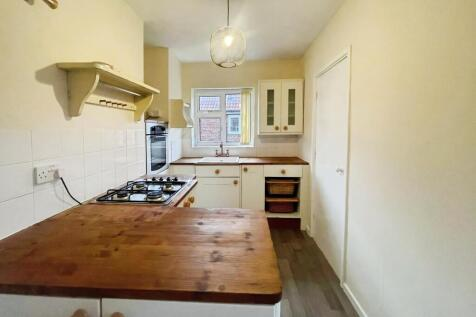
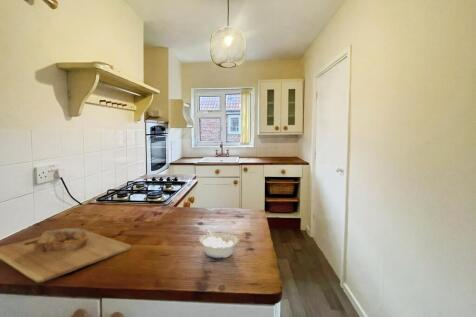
+ legume (217, 244)
+ cutting board (62, 239)
